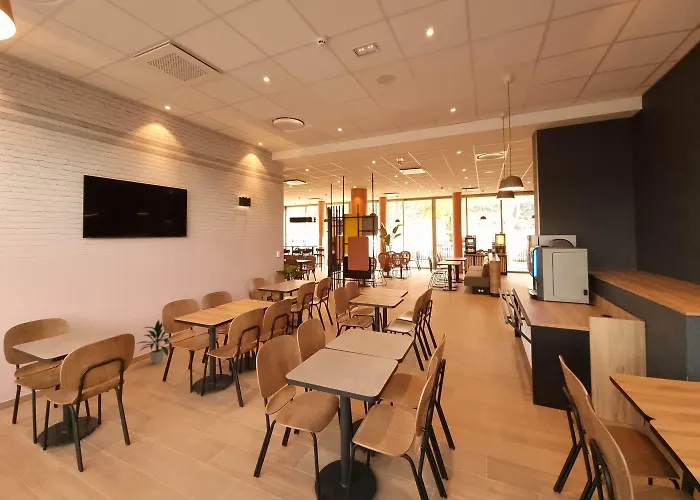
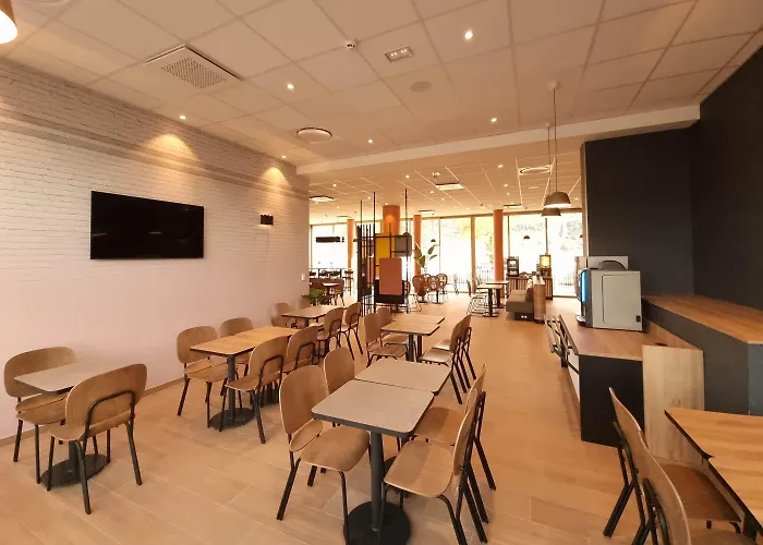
- indoor plant (157, 341)
